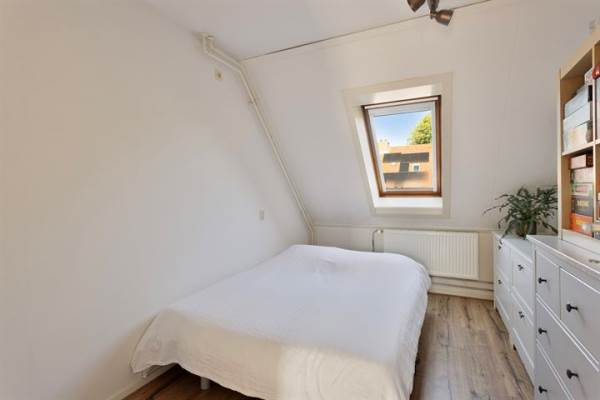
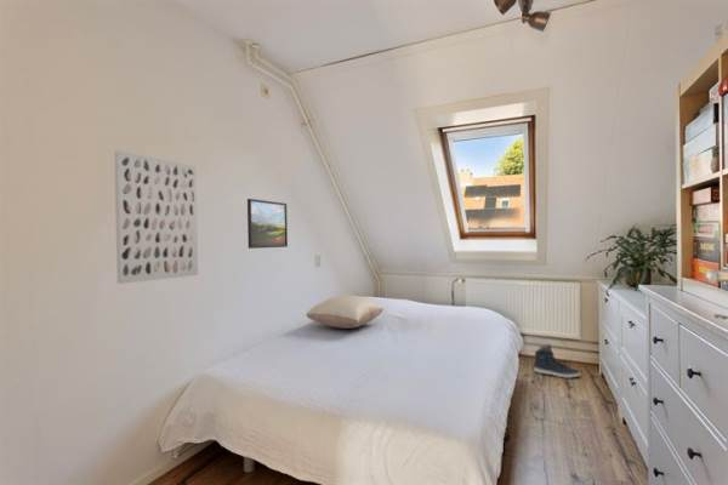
+ pillow (346, 310)
+ wall art (160, 218)
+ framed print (268, 224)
+ sneaker (554, 359)
